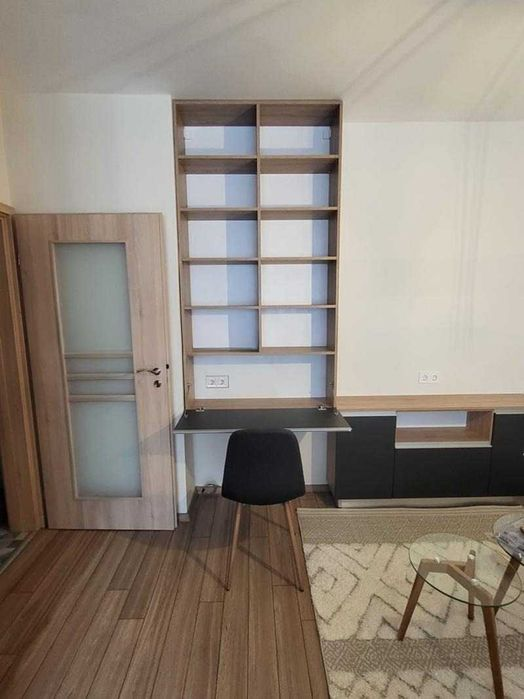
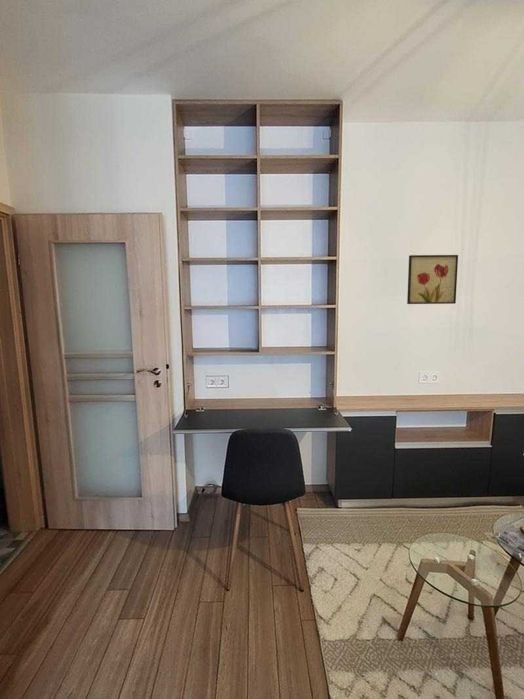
+ wall art (431, 279)
